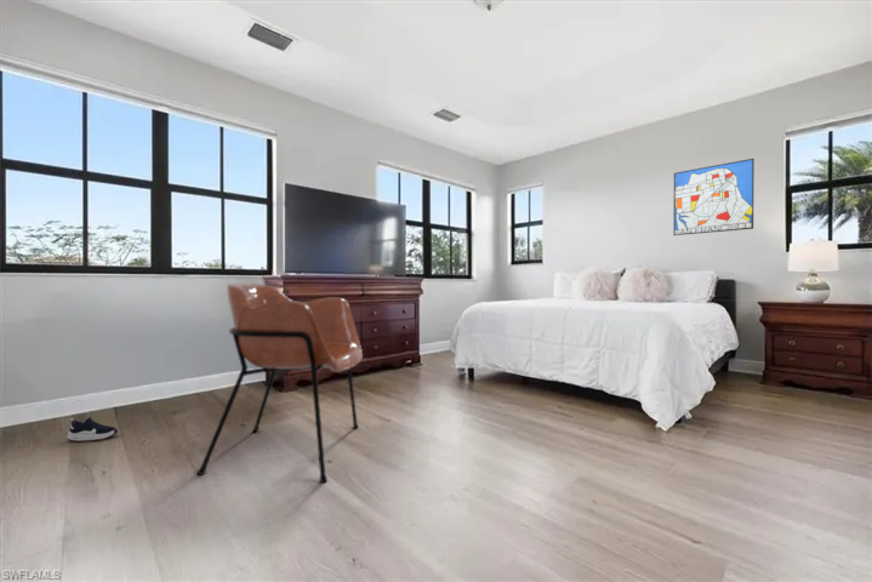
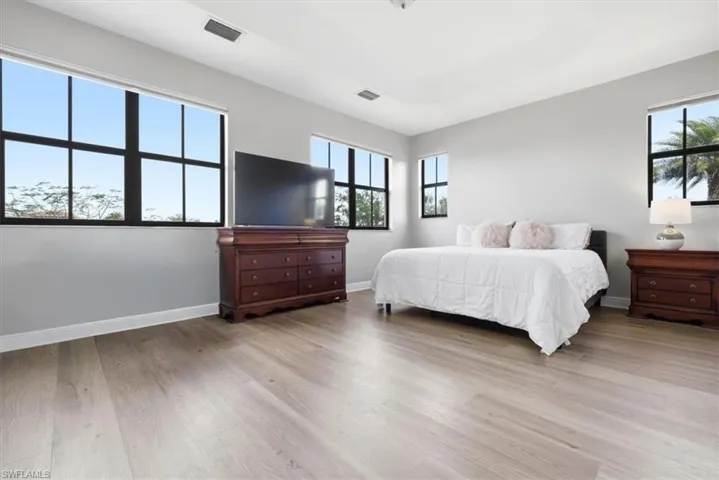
- wall art (711, 199)
- shoe (92, 427)
- armchair (293, 366)
